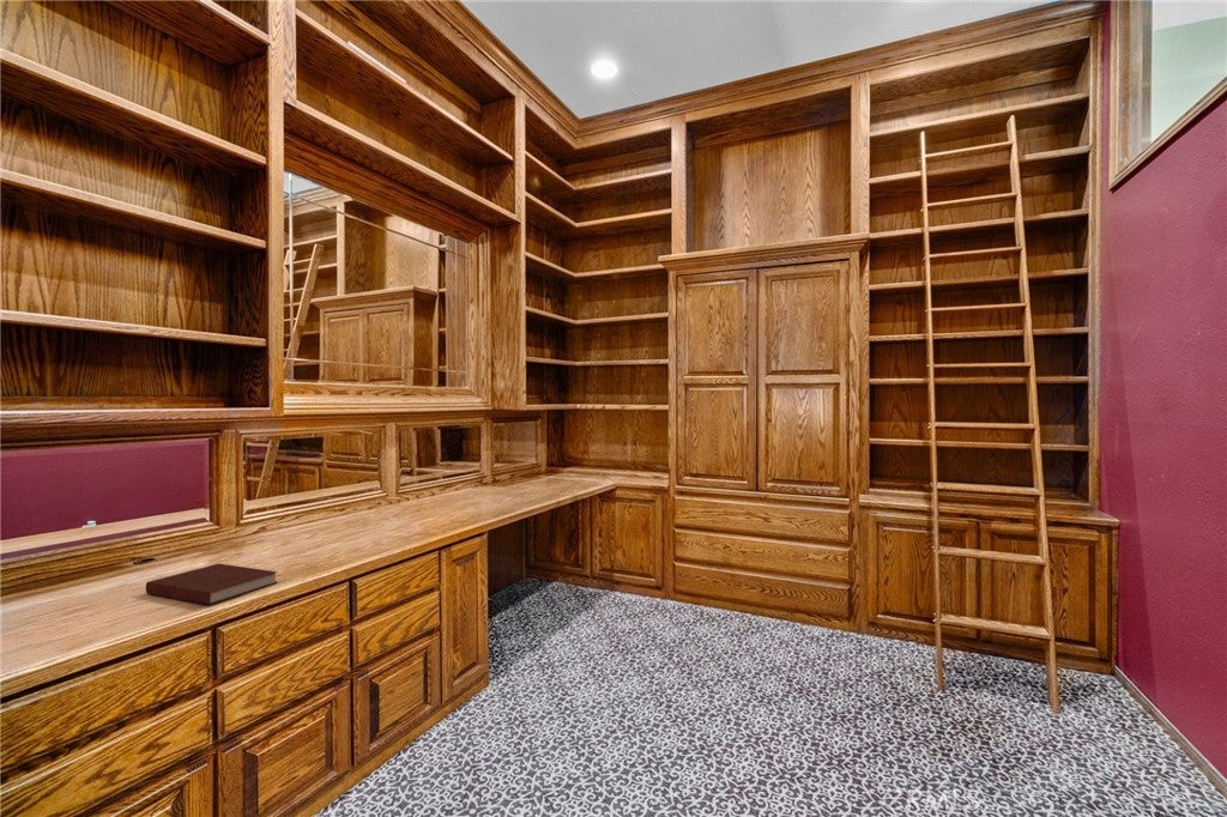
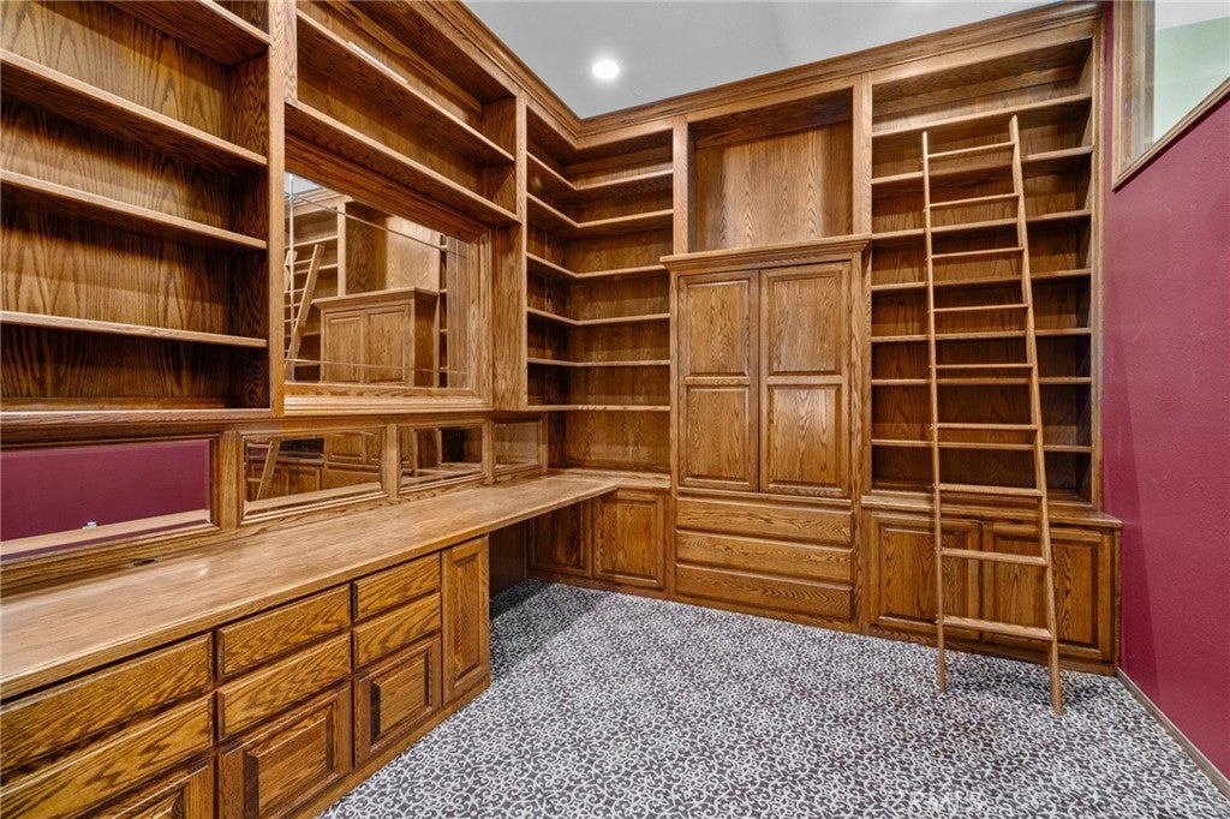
- notebook (213, 582)
